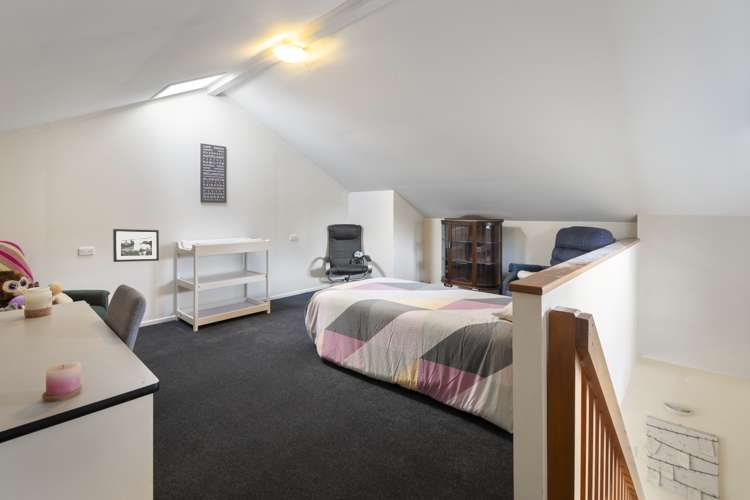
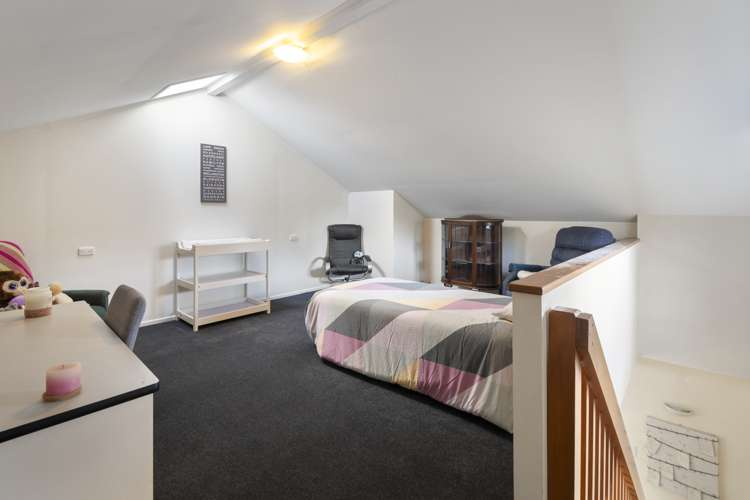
- picture frame (136, 245)
